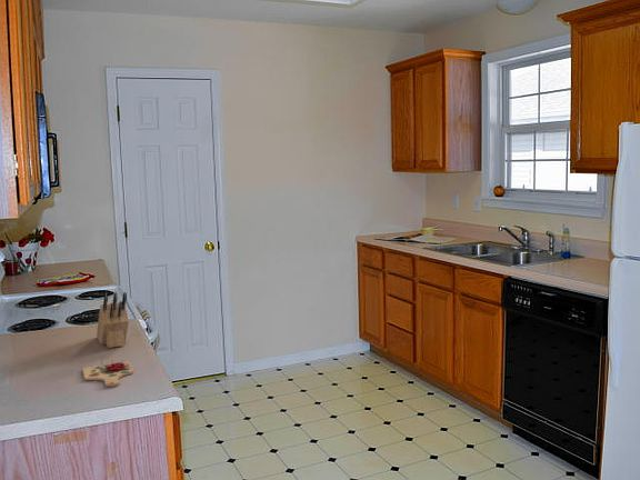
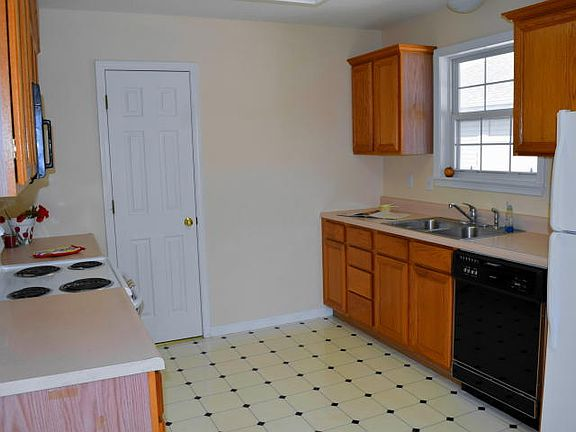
- knife block (111, 316)
- cutting board (109, 371)
